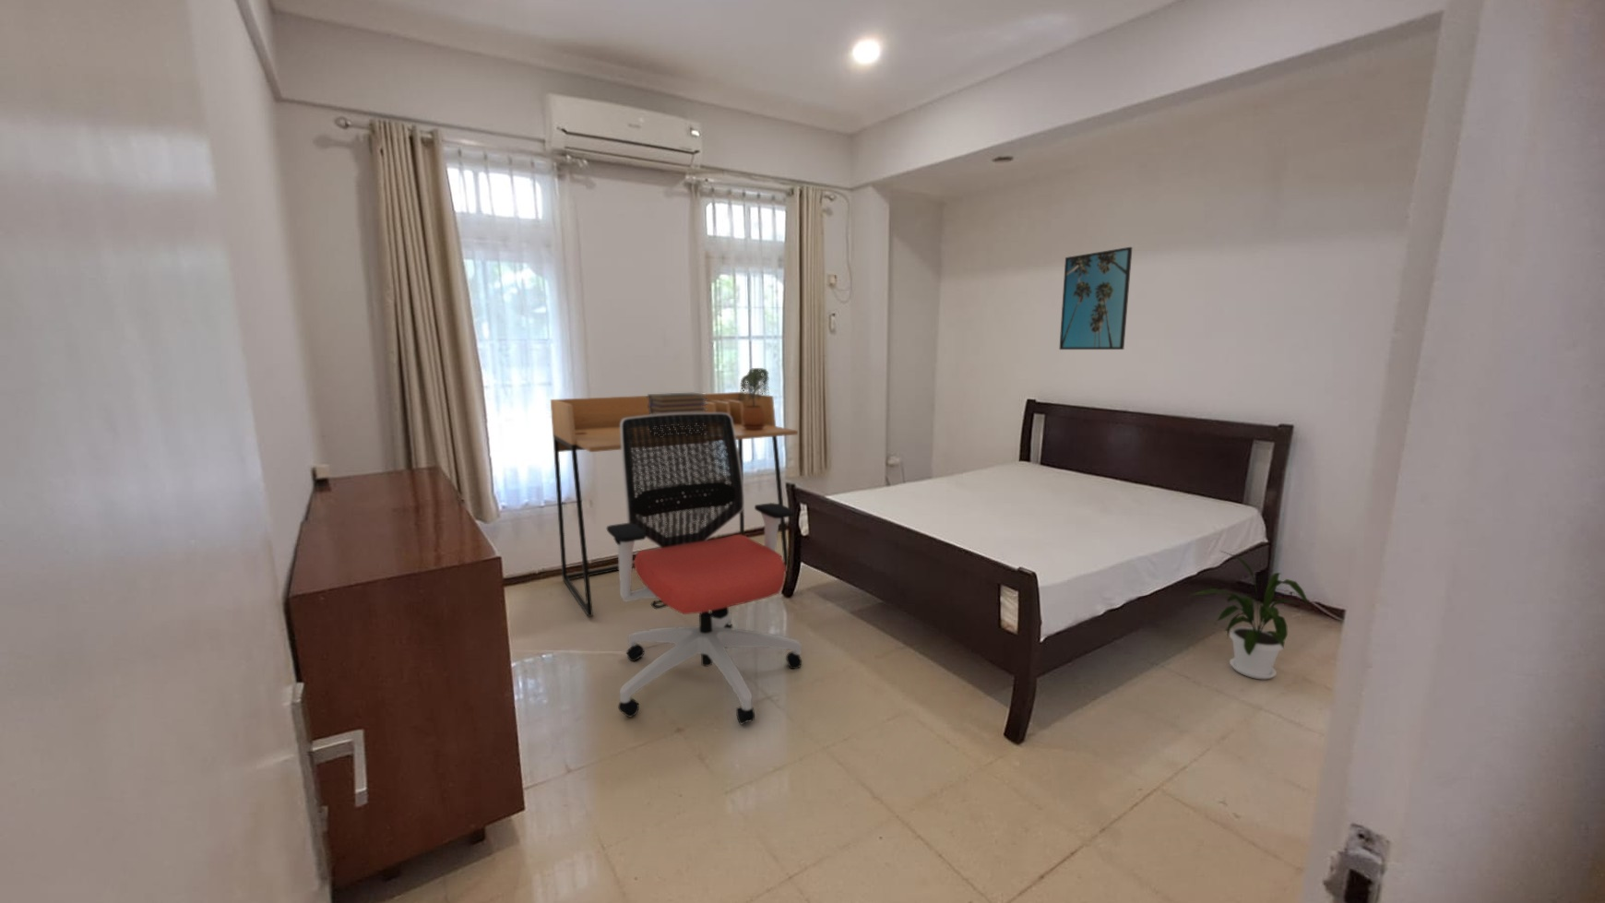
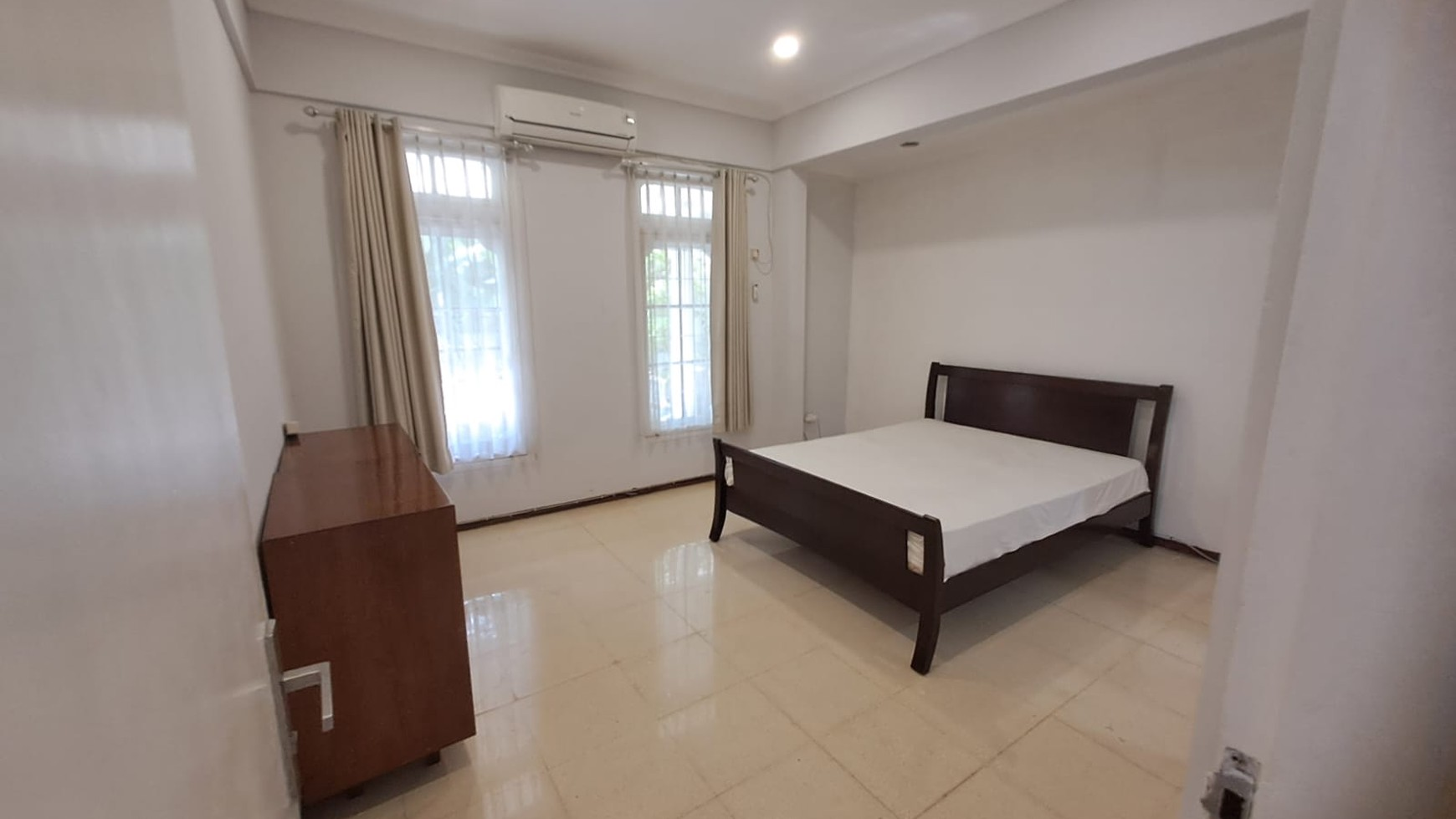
- potted plant (754, 397)
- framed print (1094, 302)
- book stack (677, 412)
- house plant (1253, 616)
- desk (678, 443)
- office chair (707, 555)
